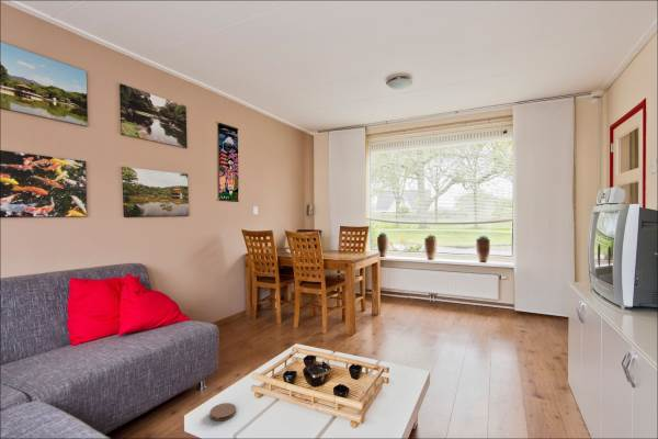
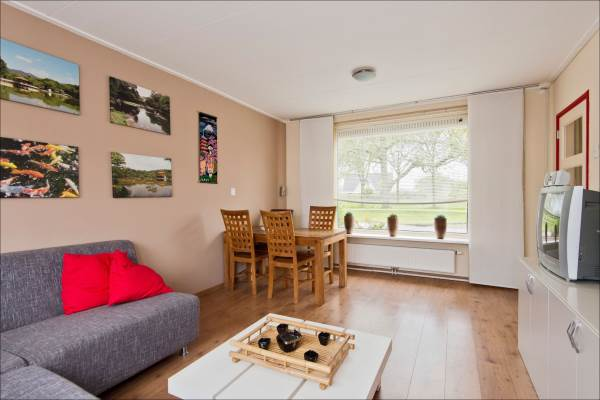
- coaster (223, 412)
